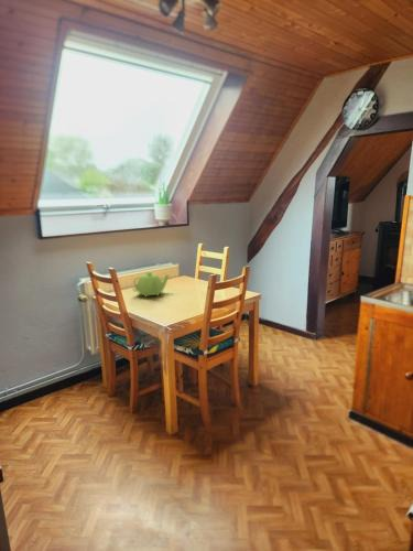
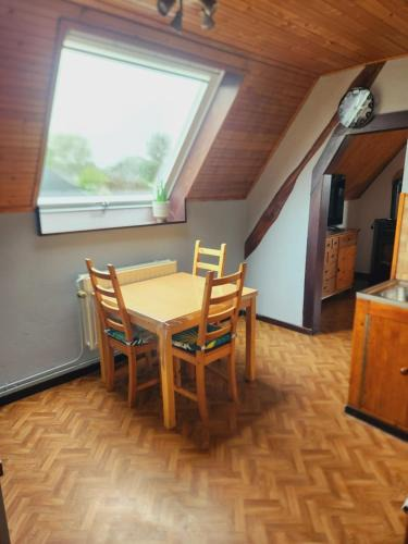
- teapot (151, 283)
